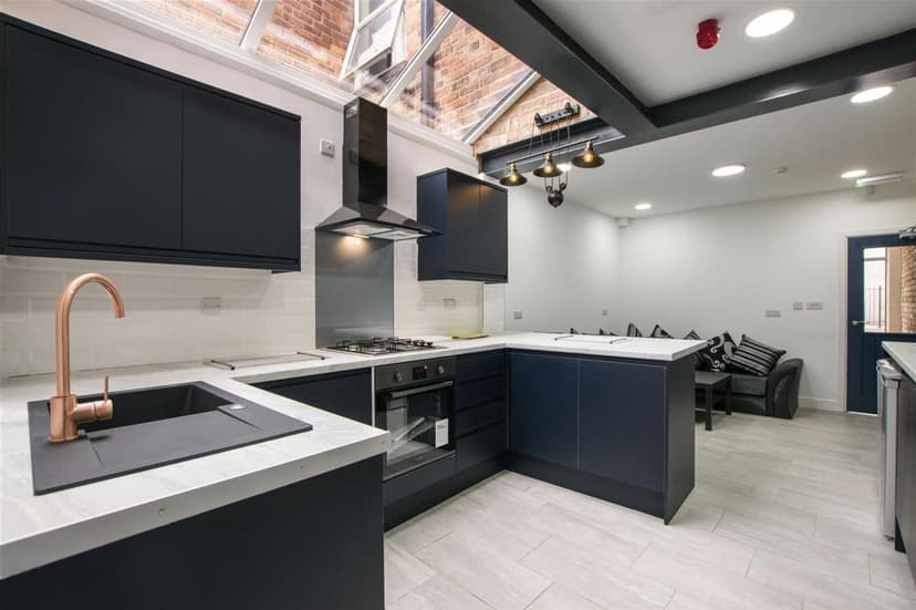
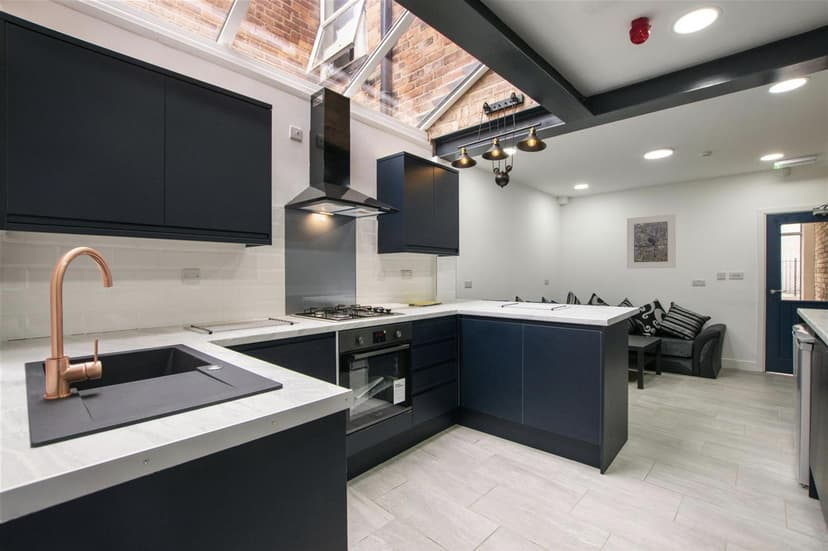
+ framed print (650, 242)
